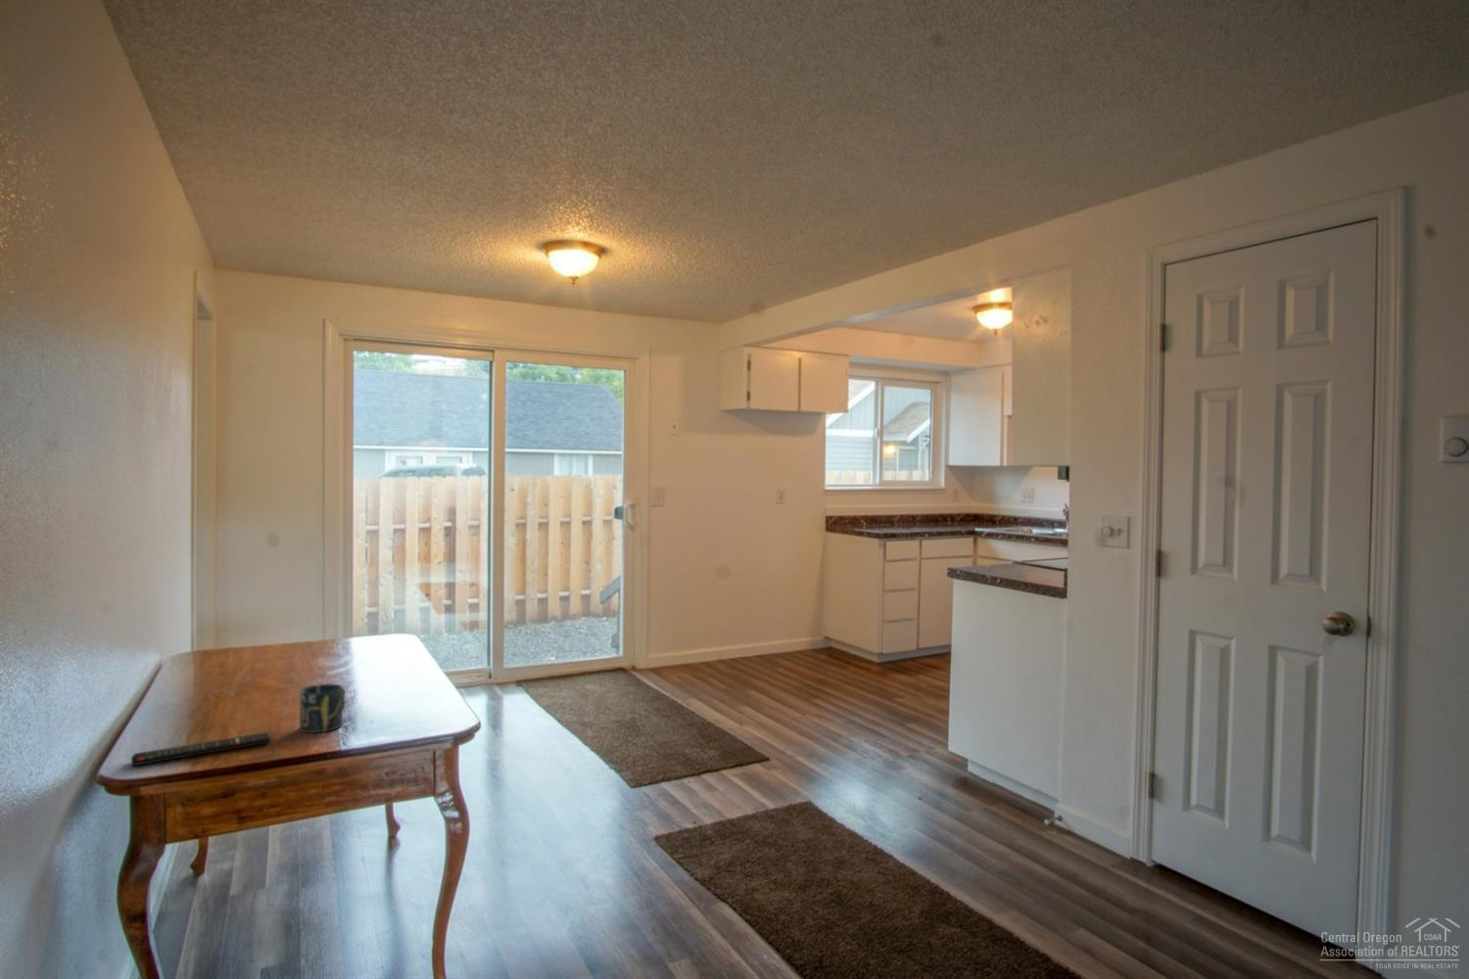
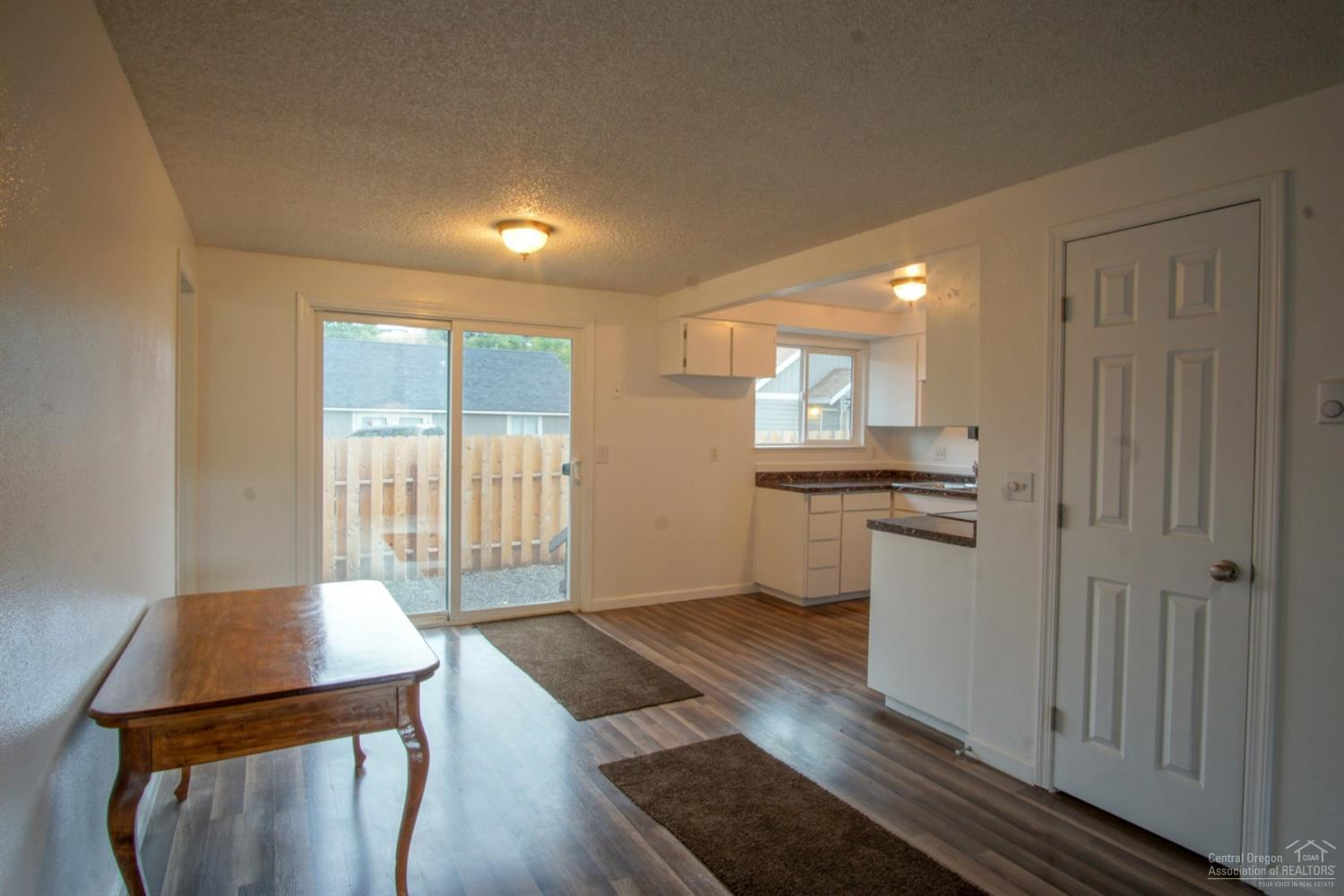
- remote control (202, 748)
- cup (325, 706)
